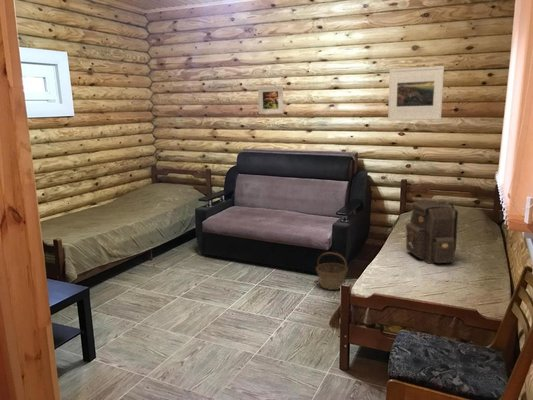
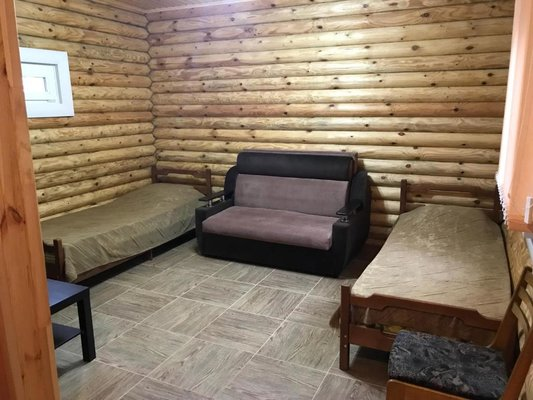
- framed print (270, 100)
- basket (332, 269)
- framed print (415, 94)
- backpack (431, 228)
